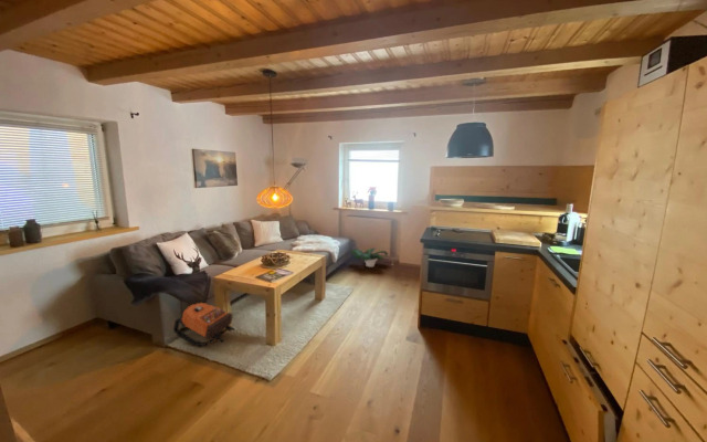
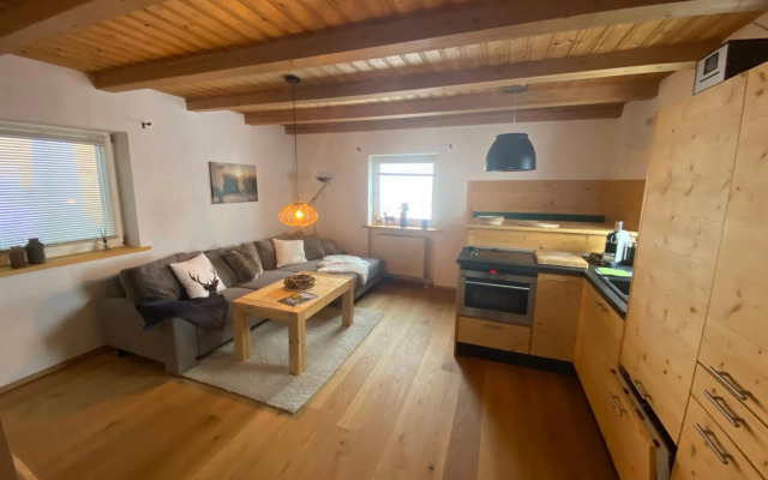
- backpack (205, 323)
- potted plant (367, 257)
